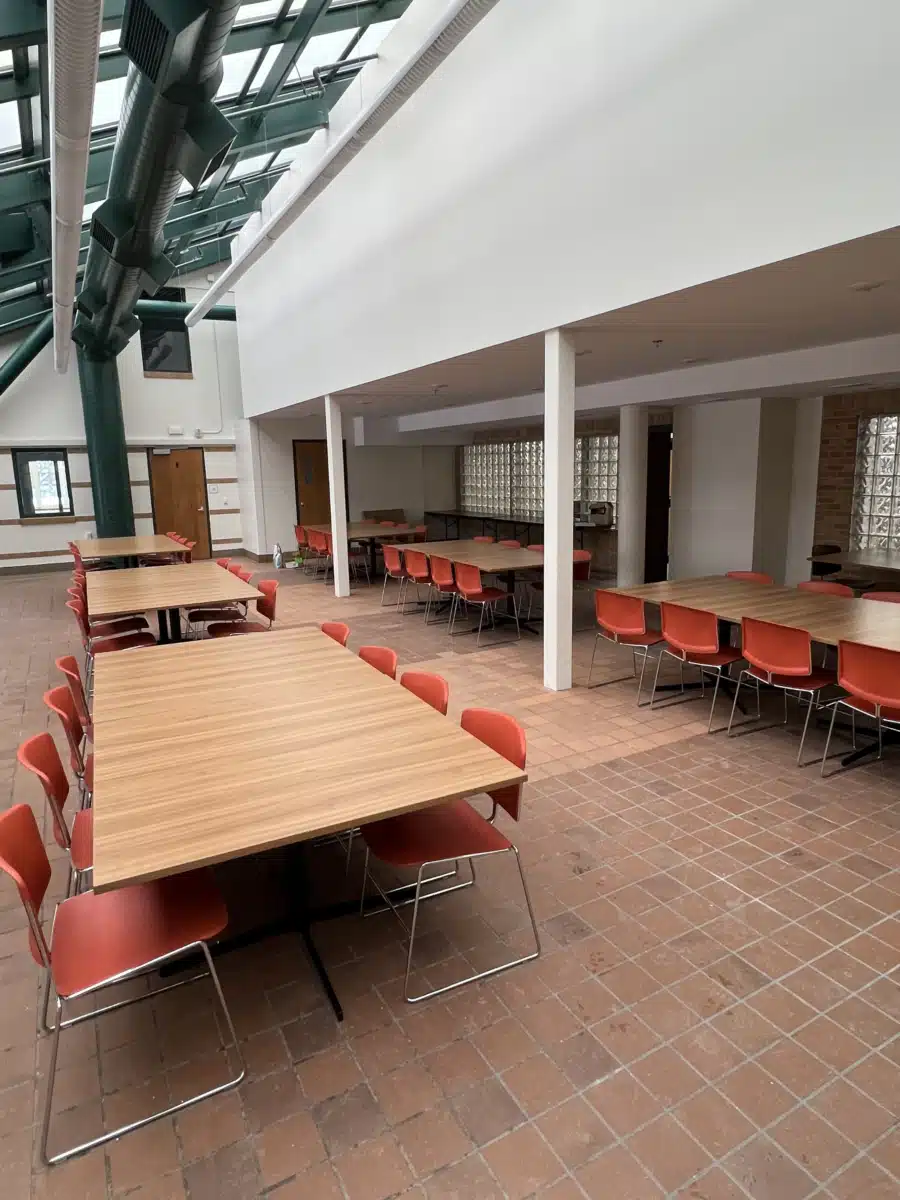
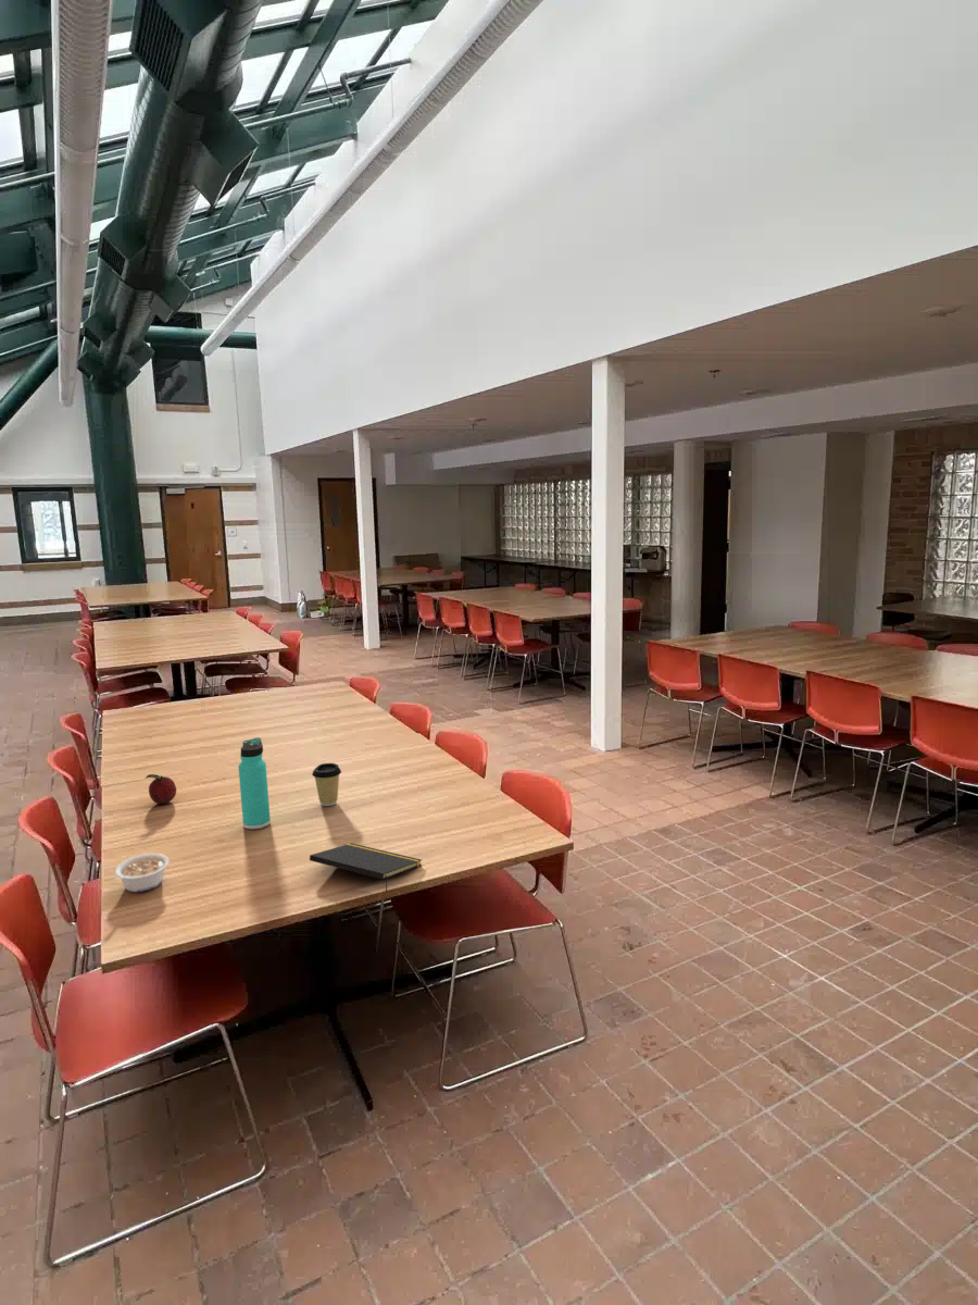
+ fruit (161, 787)
+ coffee cup (327, 784)
+ legume (142, 873)
+ thermos bottle (253, 782)
+ notepad (366, 860)
